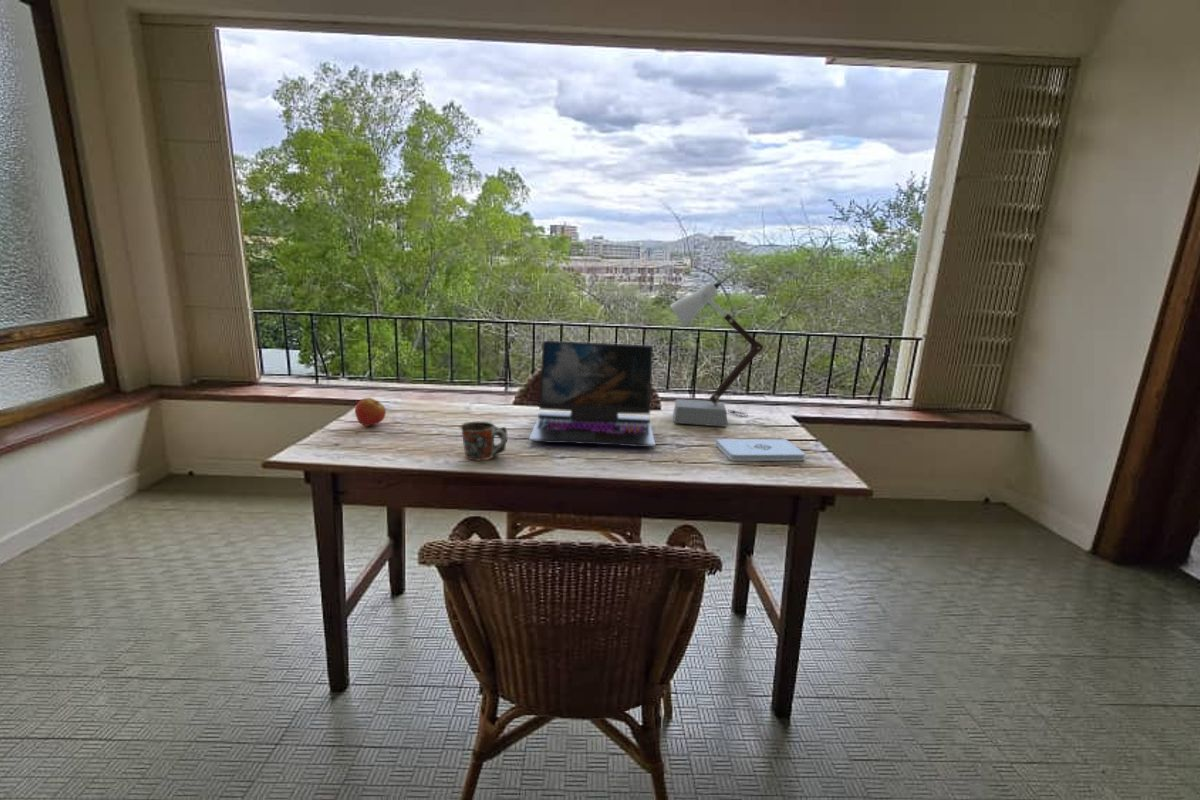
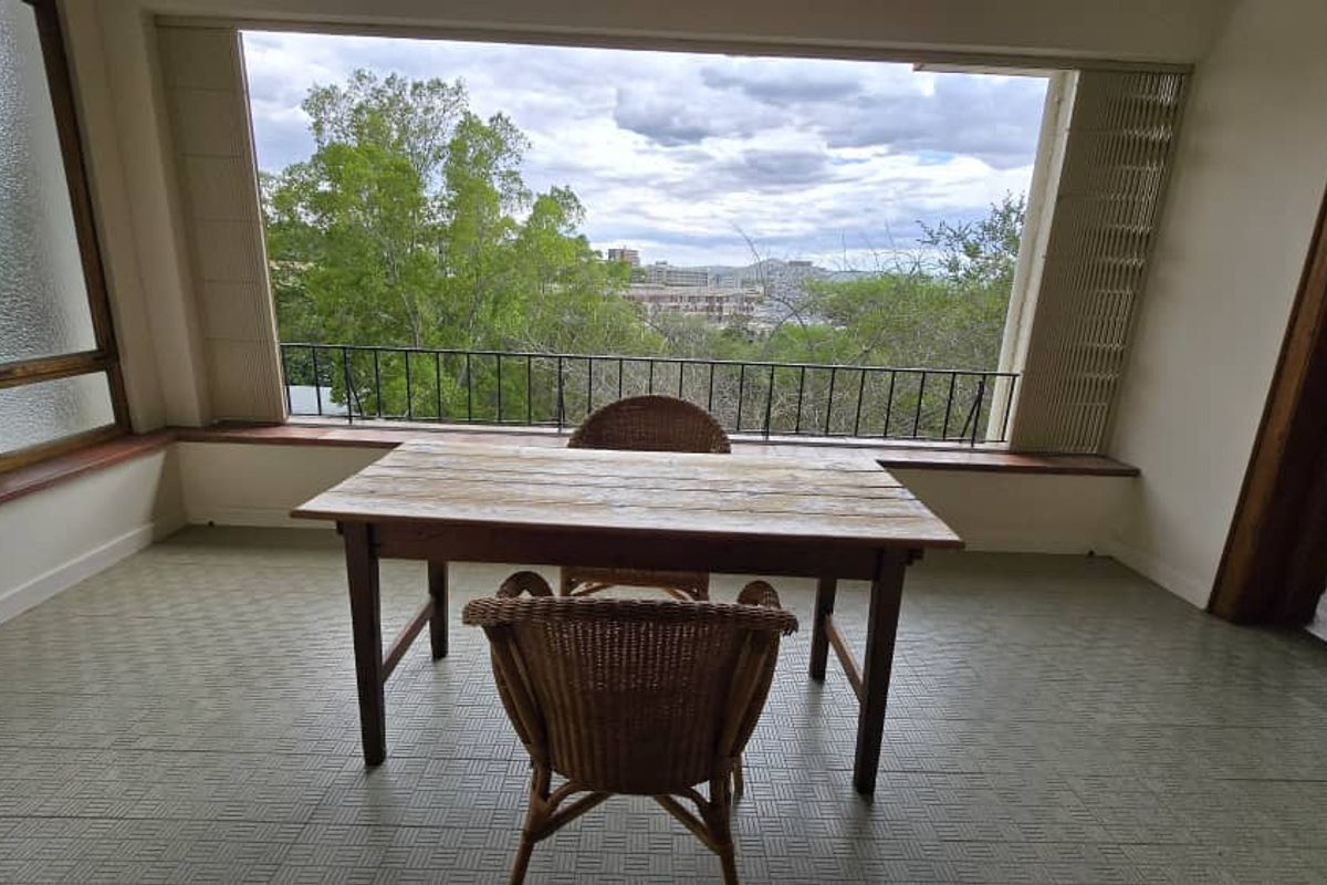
- laptop (595, 391)
- apple (370, 411)
- mug (484, 440)
- notepad (759, 449)
- desk lamp (735, 367)
